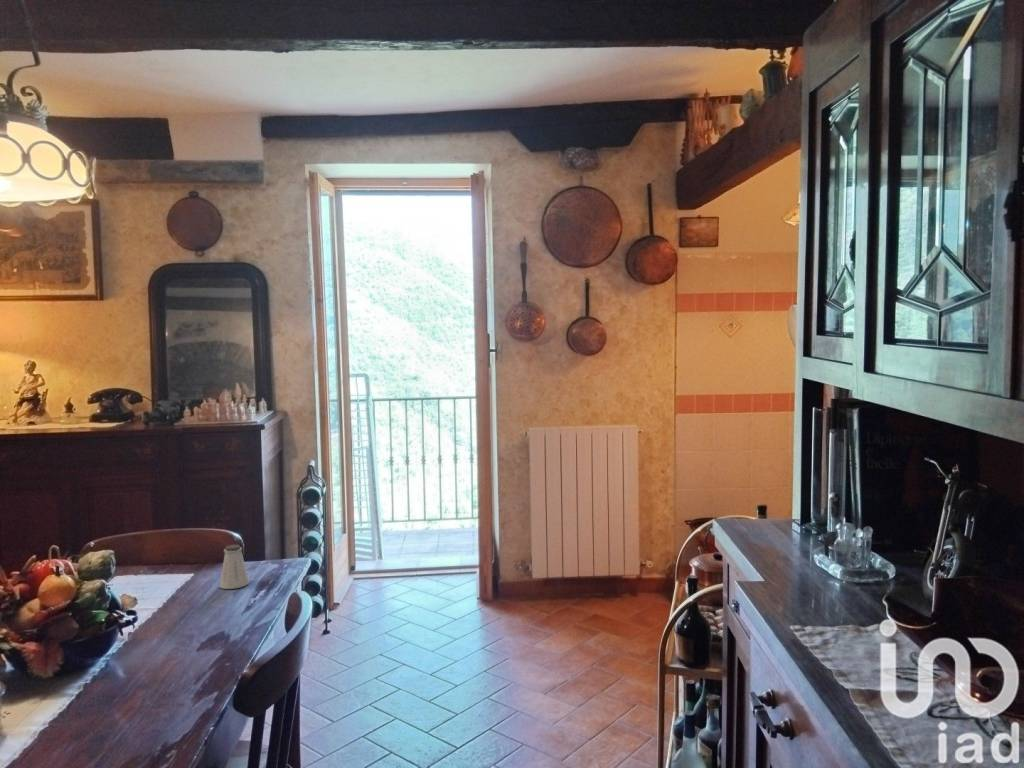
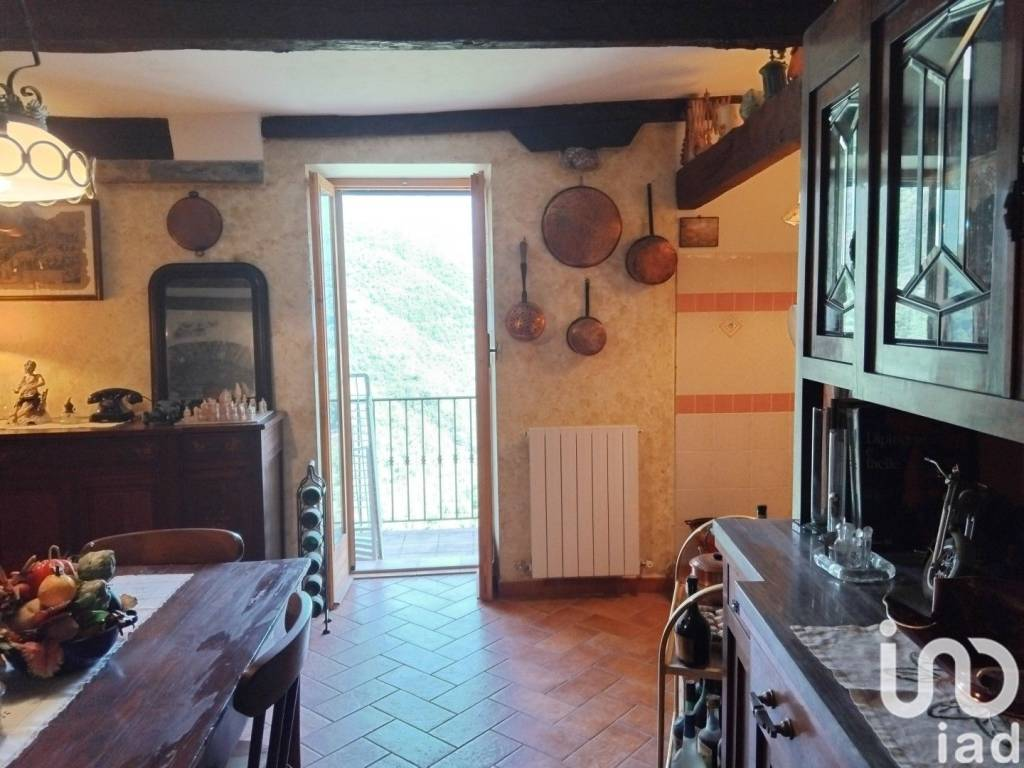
- saltshaker (233, 565)
